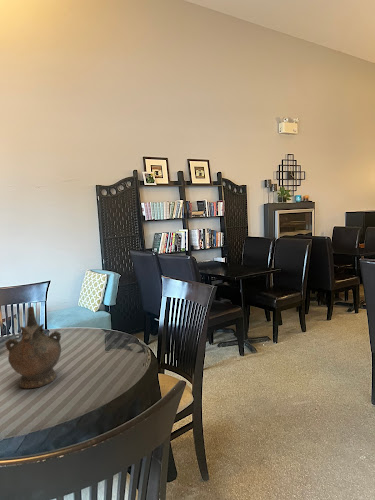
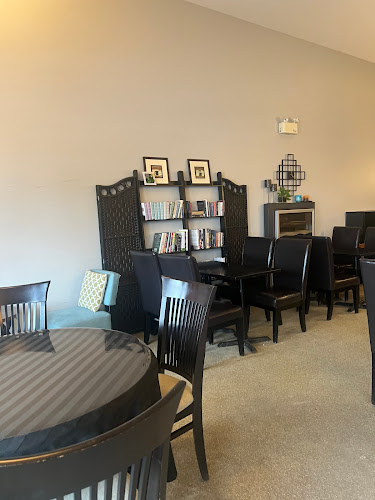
- ceremonial vessel (33, 345)
